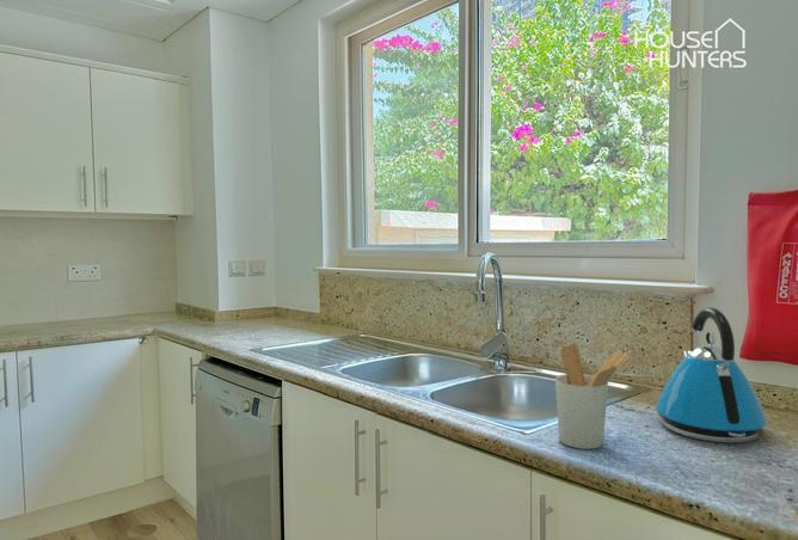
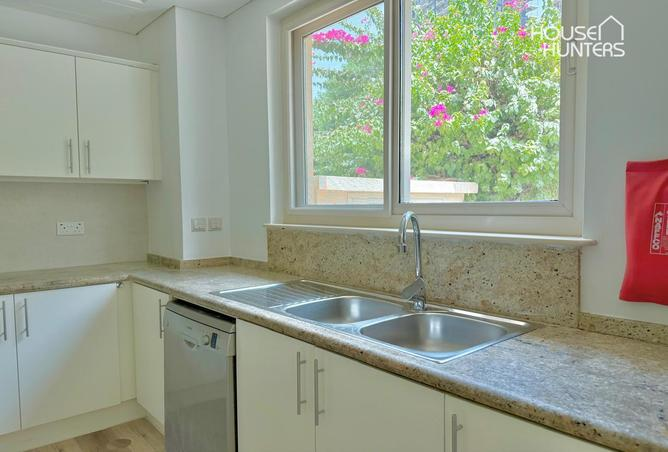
- kettle (711, 368)
- utensil holder (593, 394)
